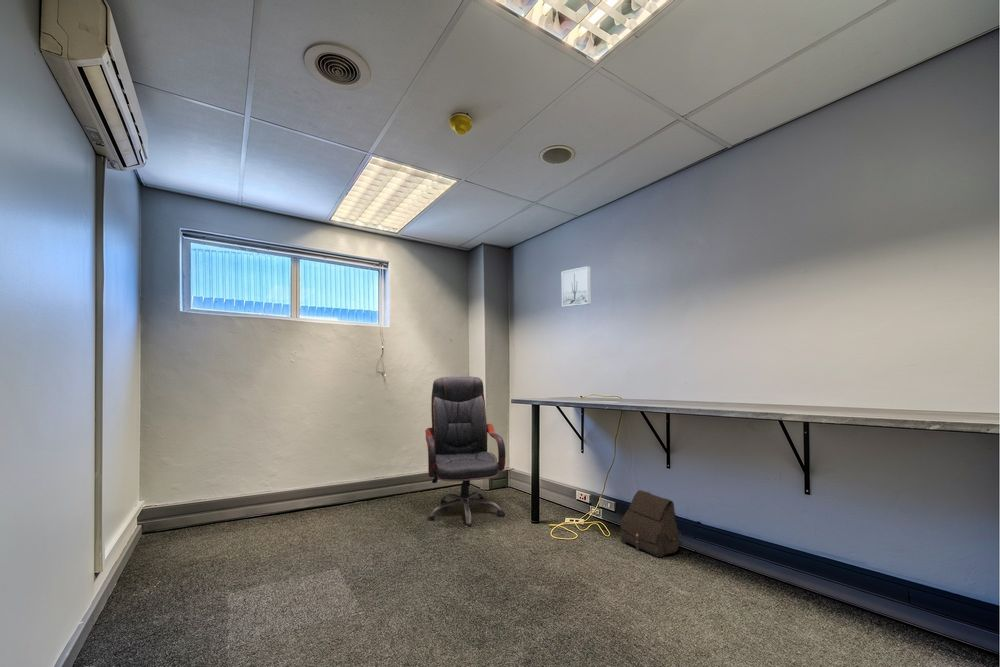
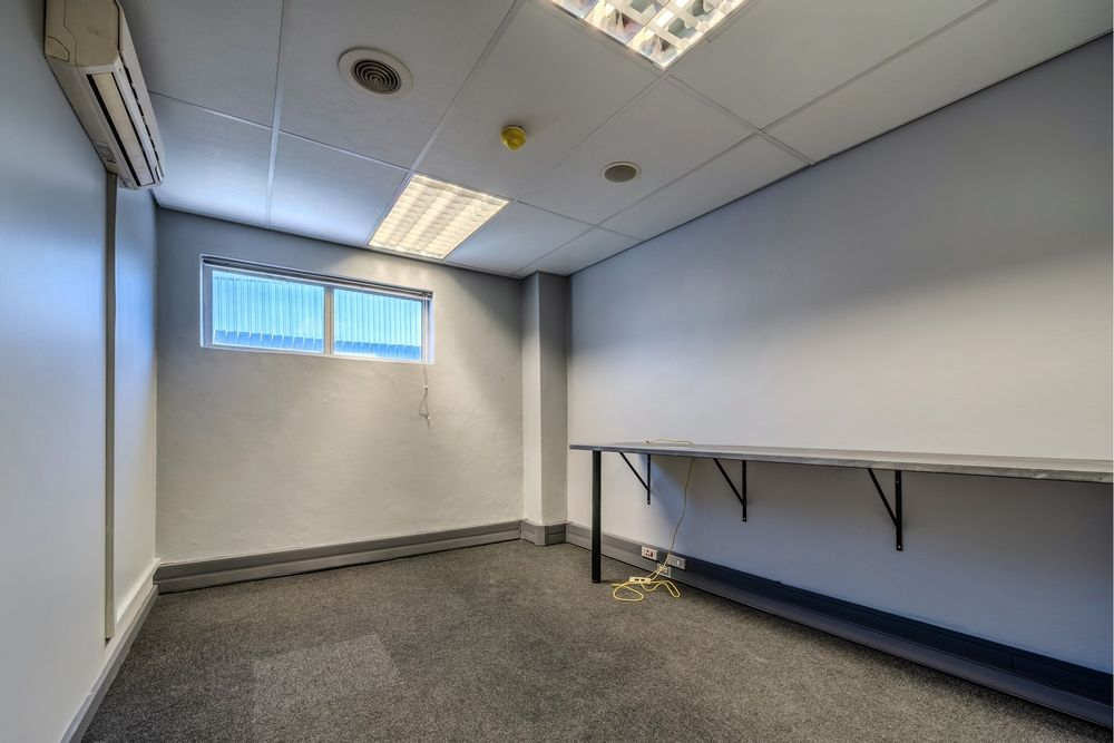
- wall art (575, 287)
- office chair (463, 445)
- satchel (652, 520)
